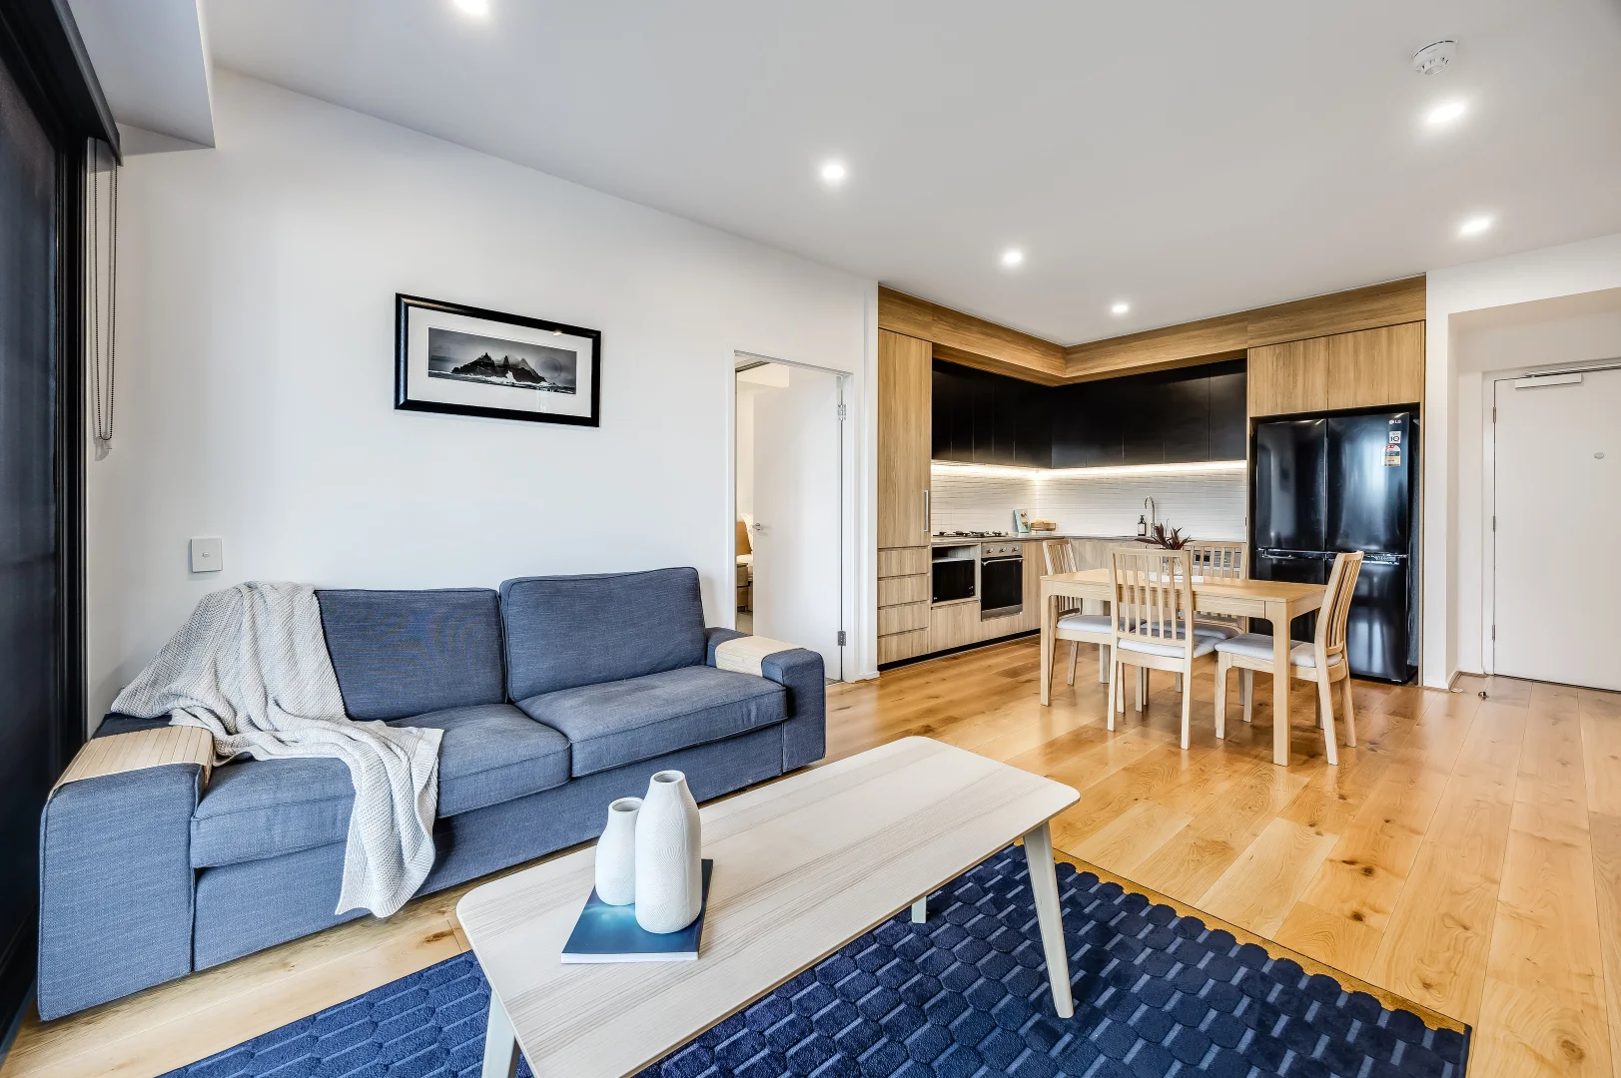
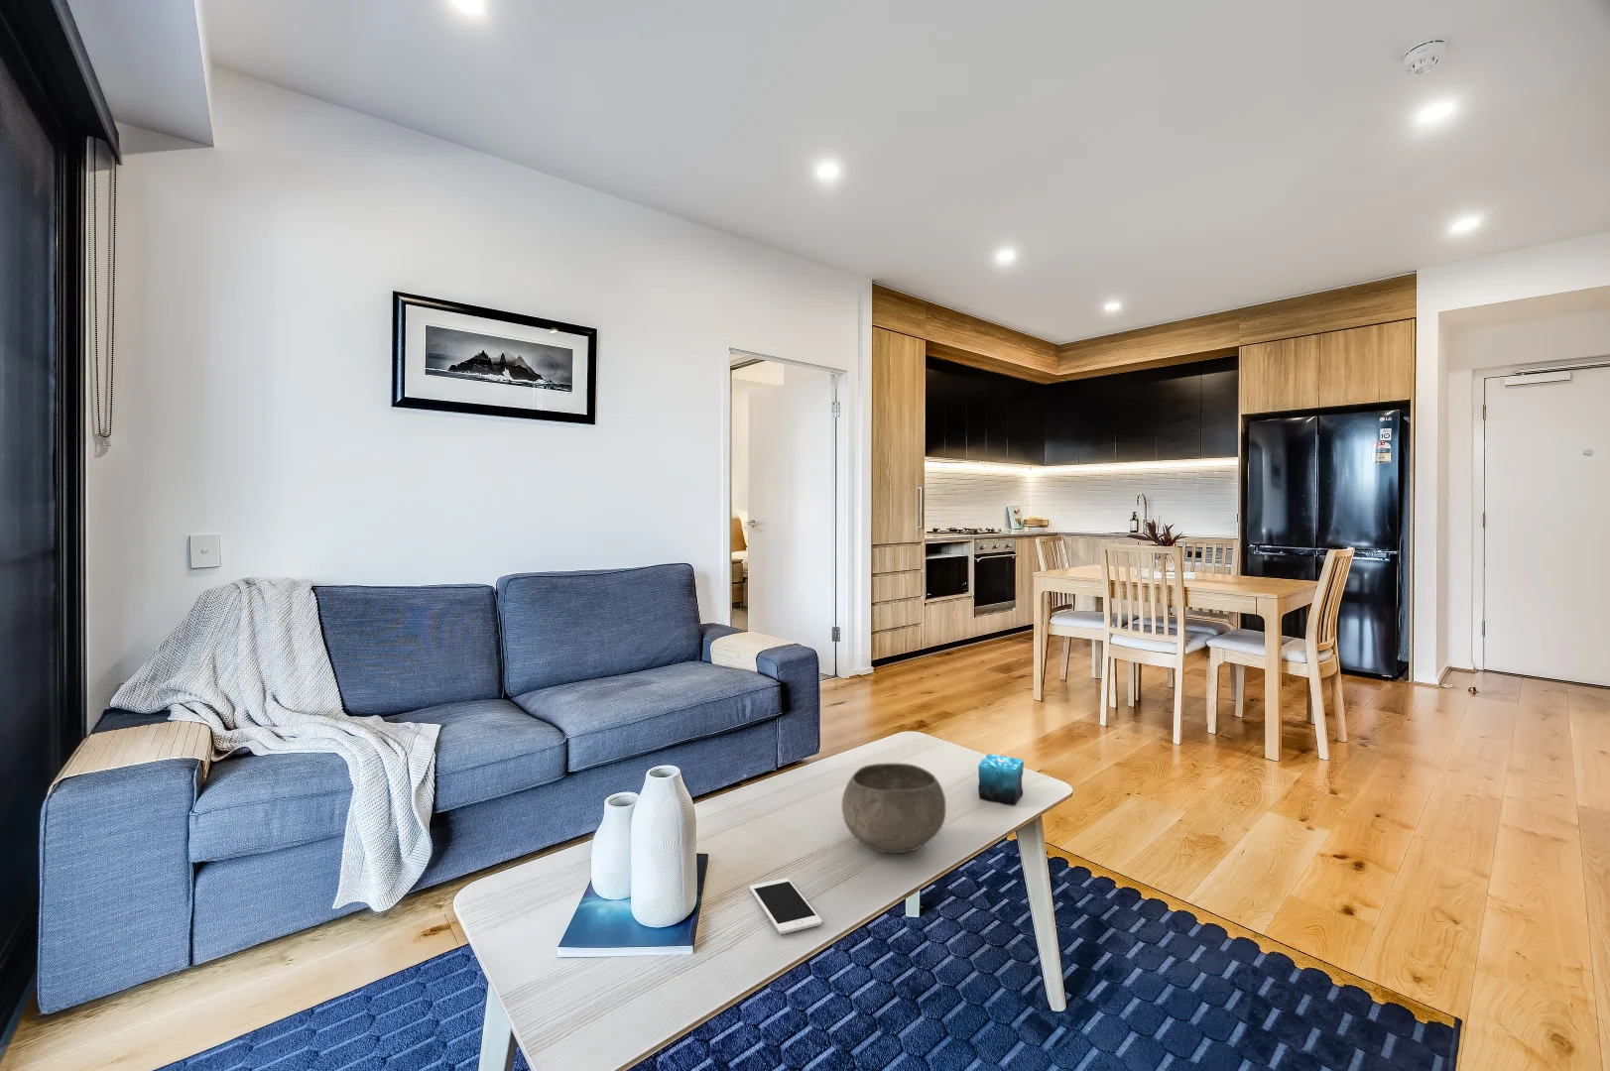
+ candle (1000, 771)
+ bowl (893, 812)
+ cell phone (784, 904)
